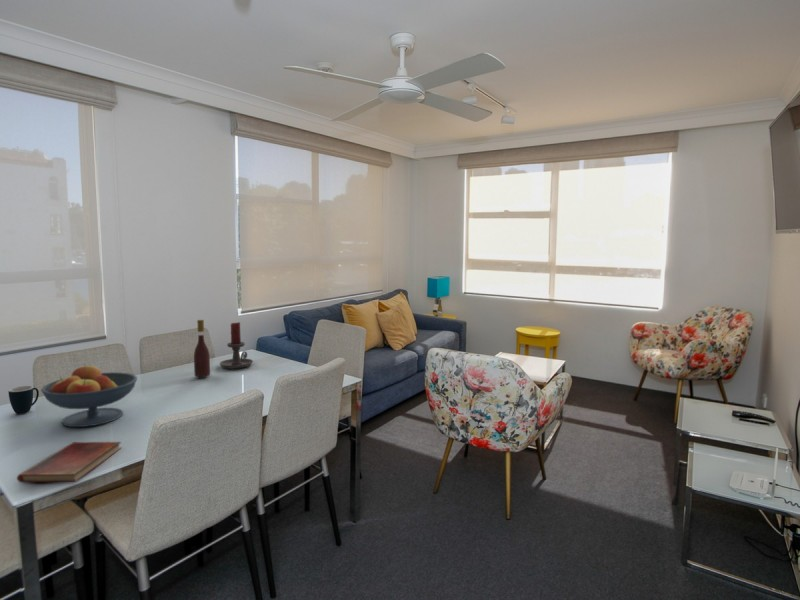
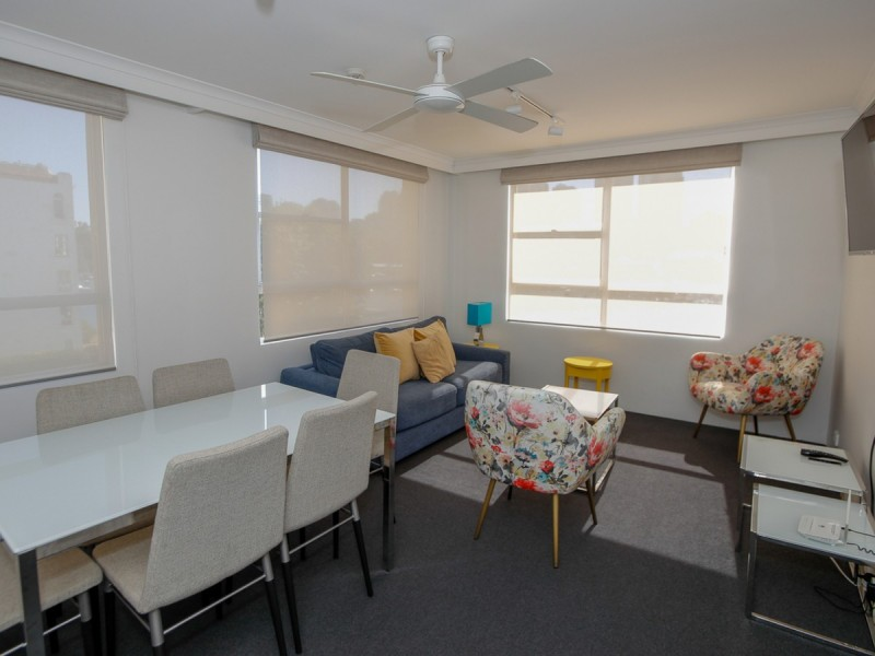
- candle holder (237, 343)
- diary (73, 460)
- mug (25, 399)
- wine bottle (201, 348)
- fruit bowl (92, 393)
